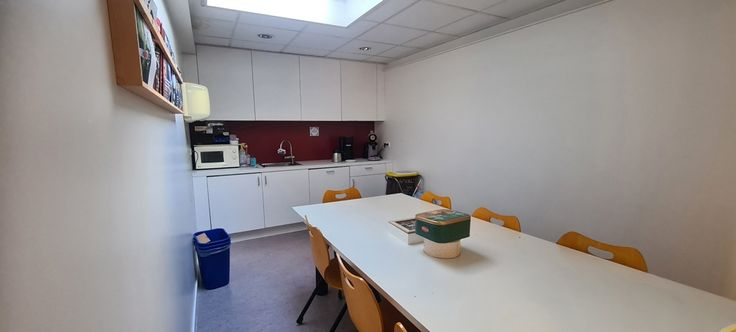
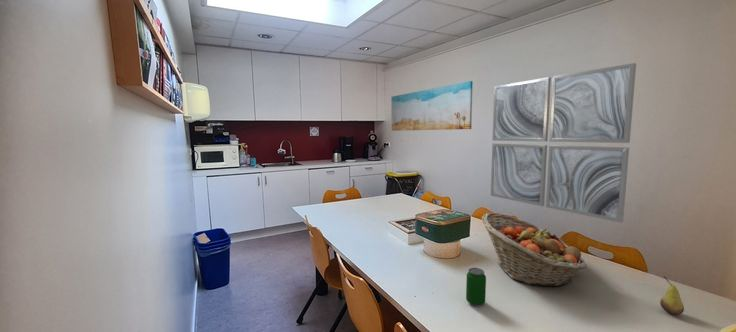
+ beverage can (475, 286)
+ fruit basket (528, 245)
+ wall art (549, 141)
+ wall art (425, 110)
+ fruit (673, 296)
